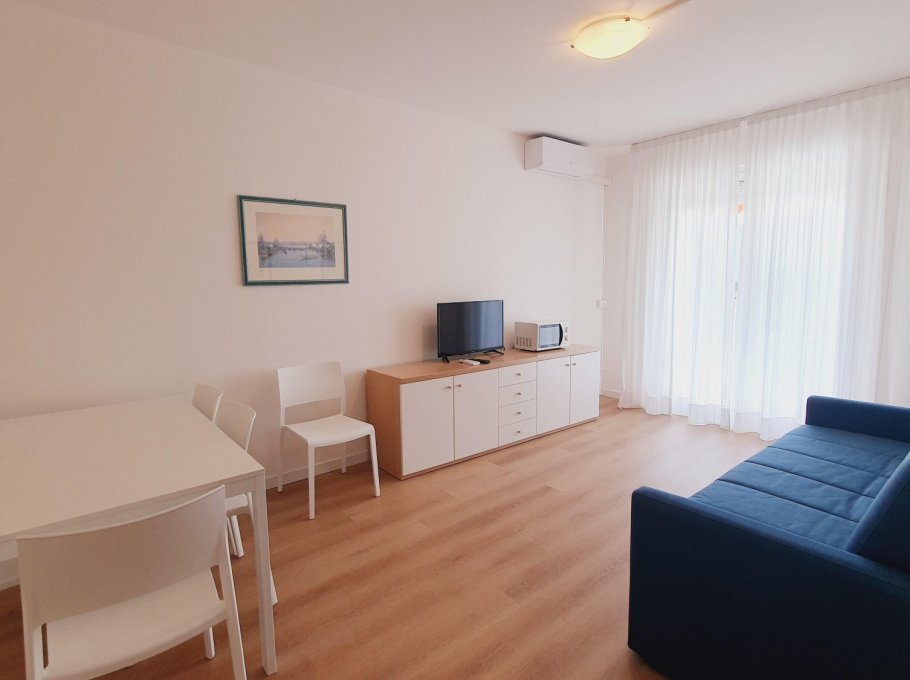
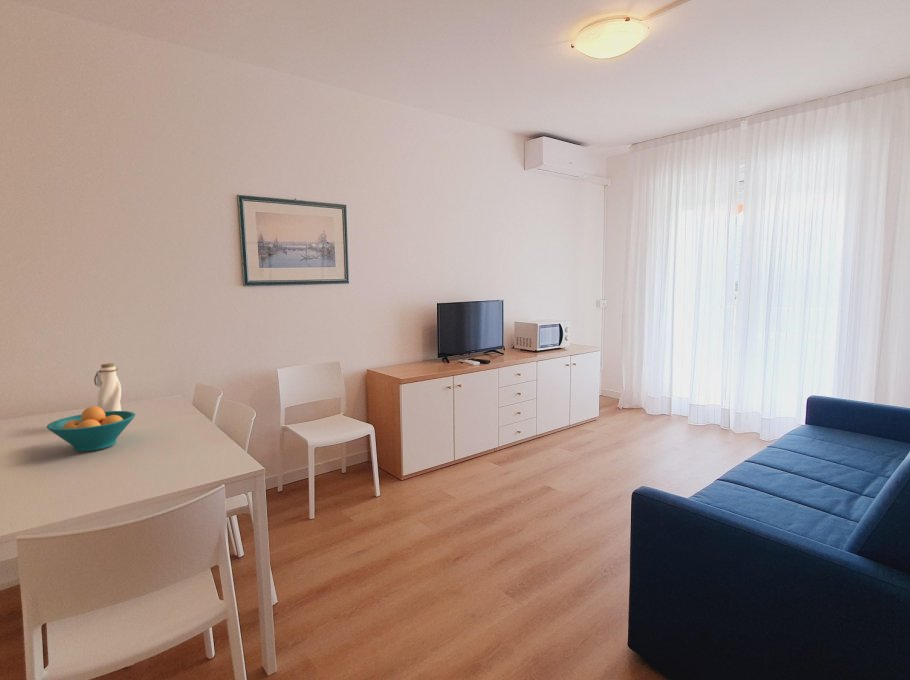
+ fruit bowl (93, 426)
+ water bottle (108, 394)
